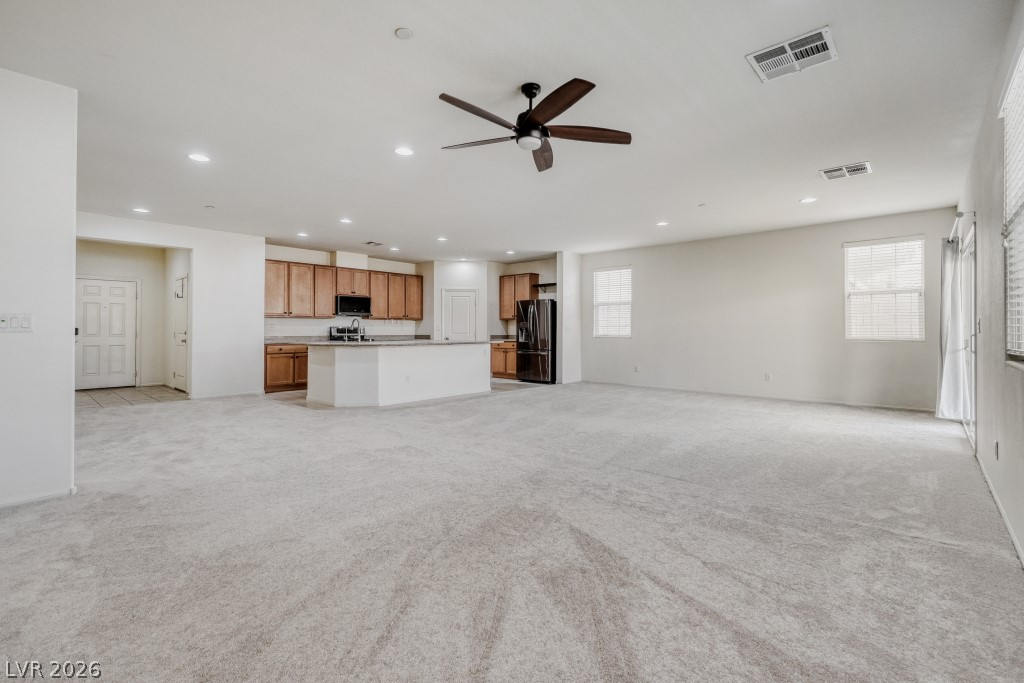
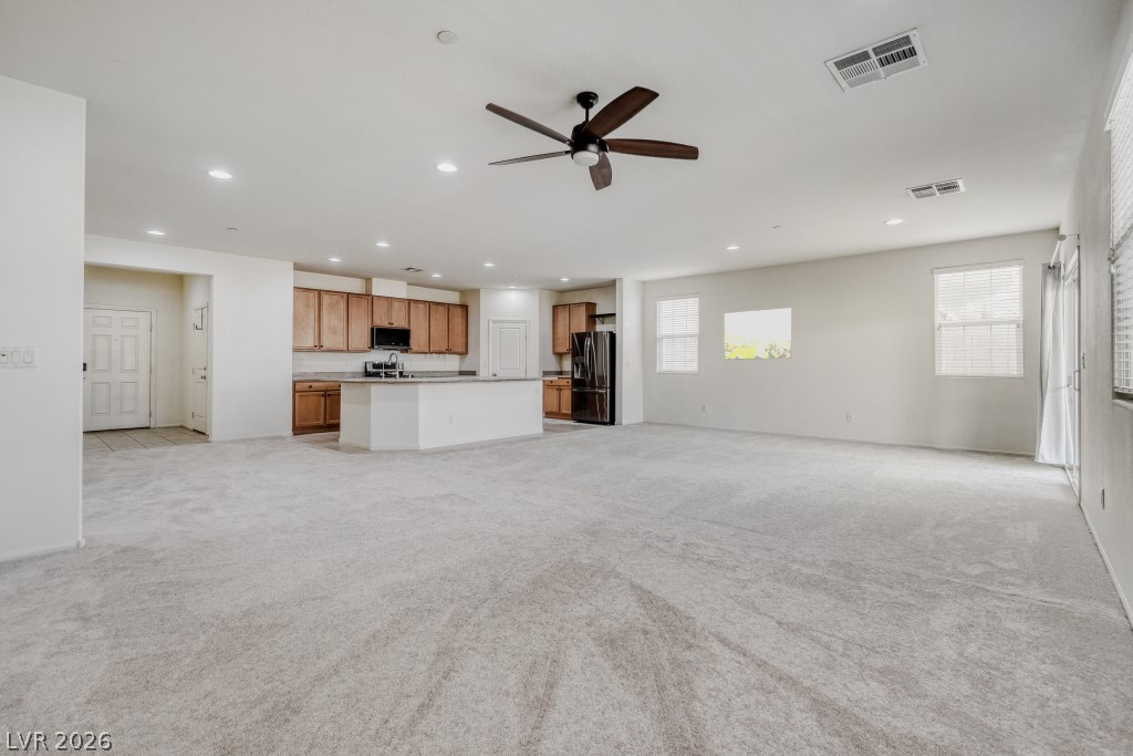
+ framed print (756, 334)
